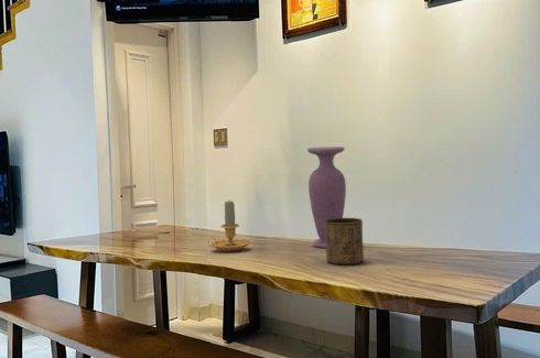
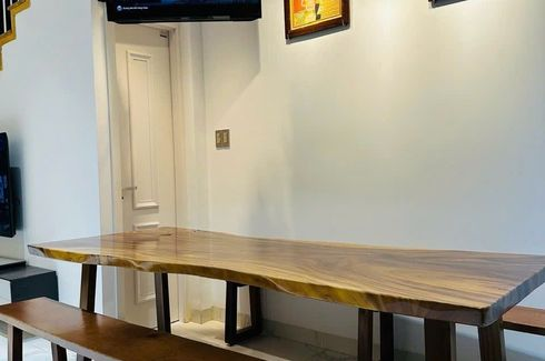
- cup (343, 240)
- vase (327, 196)
- candle (226, 224)
